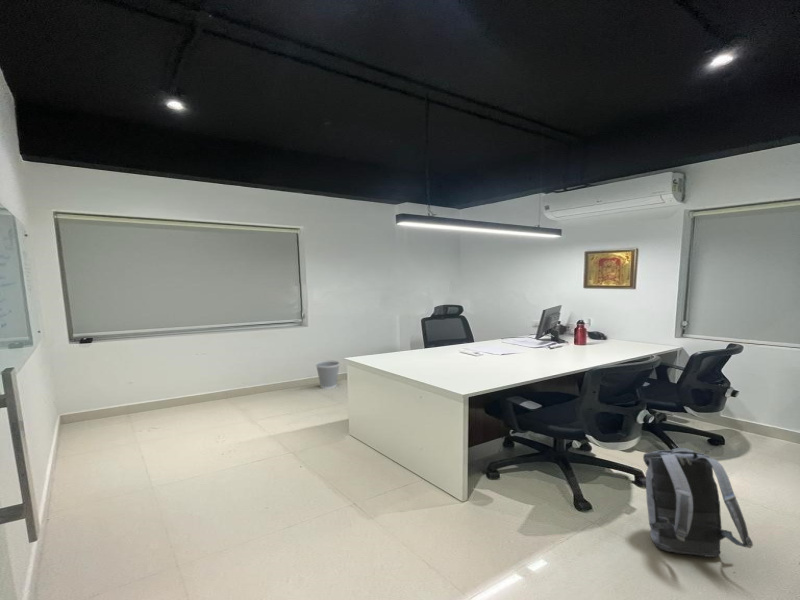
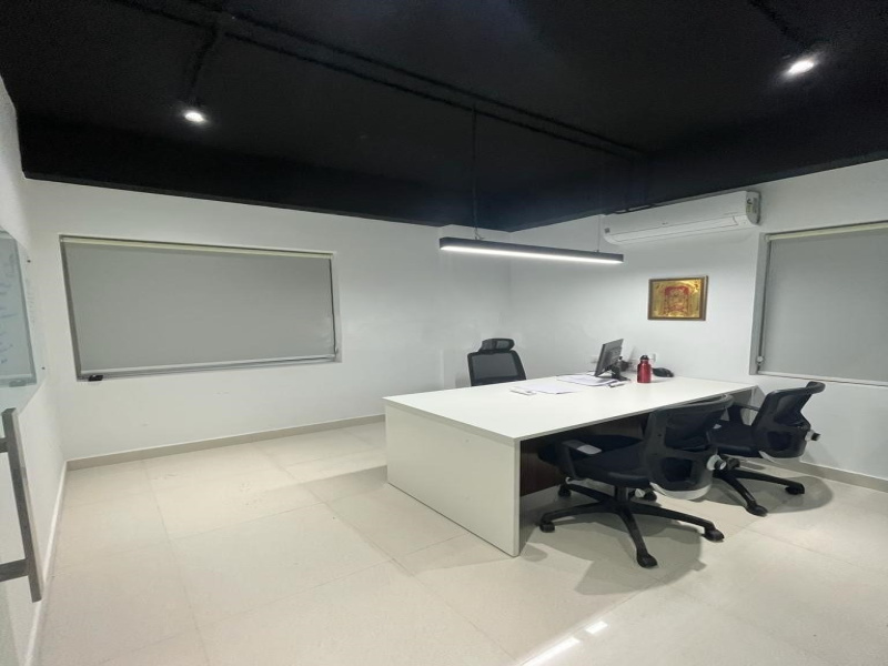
- wastebasket (328, 374)
- backpack (688, 503)
